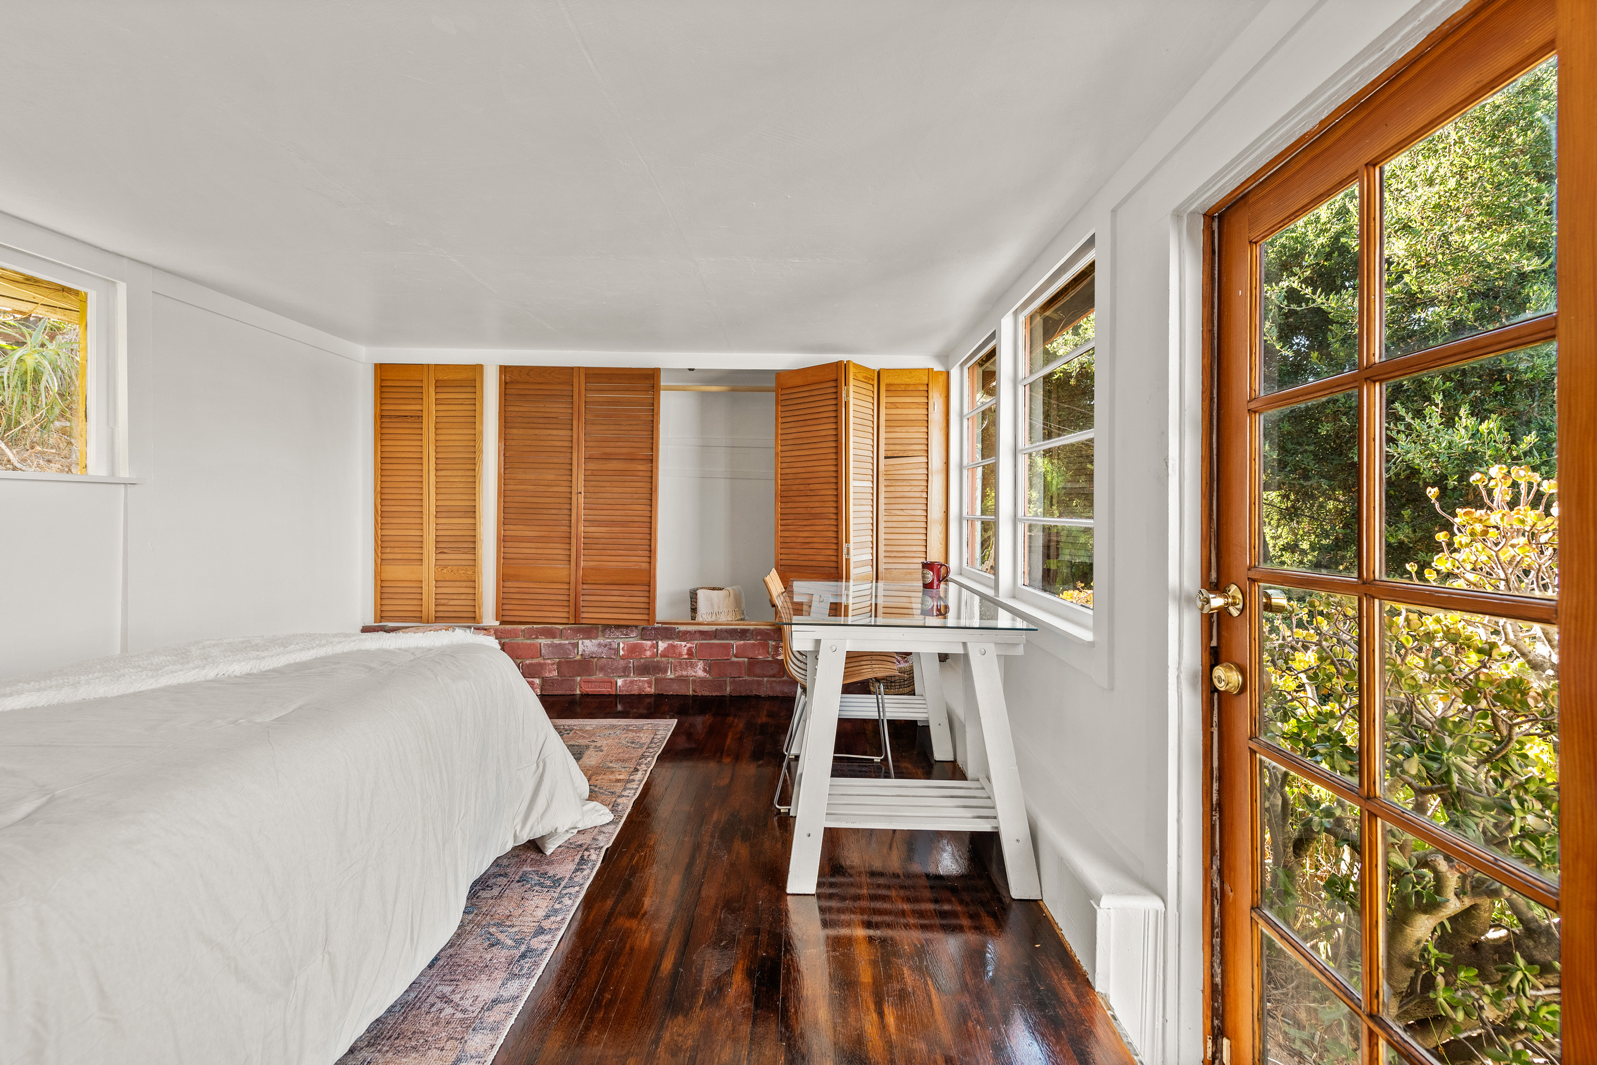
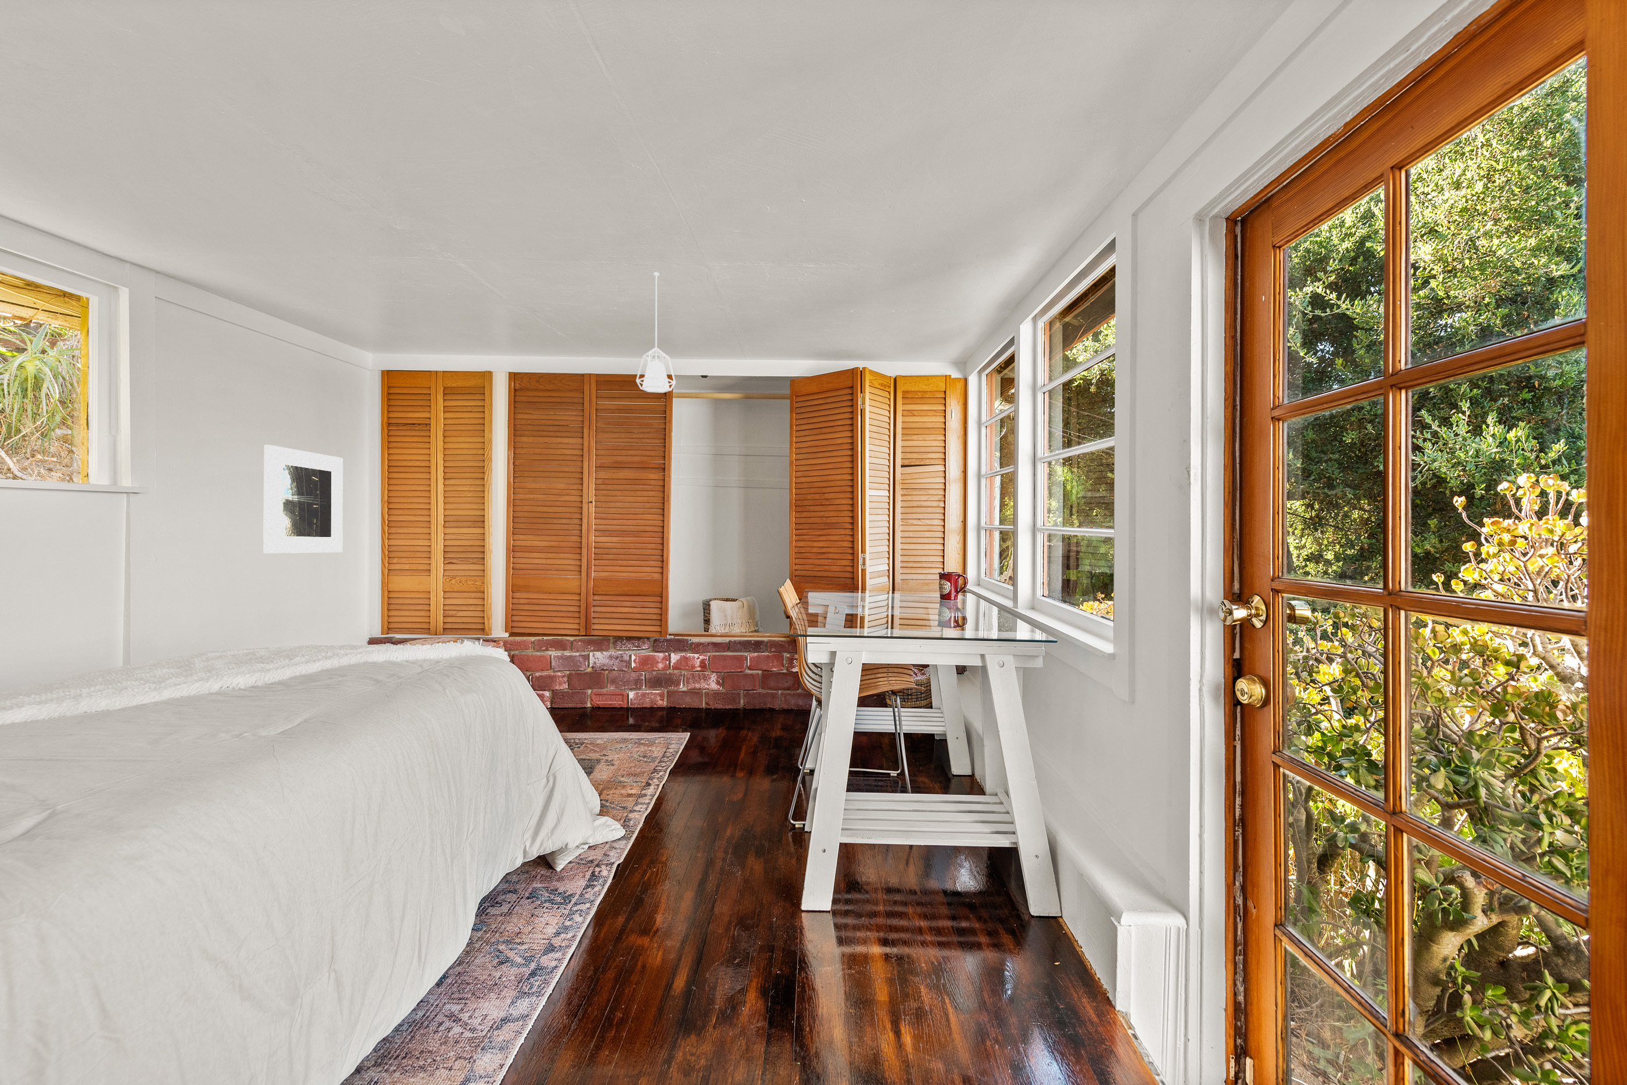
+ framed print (305, 503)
+ pendant lamp (657, 332)
